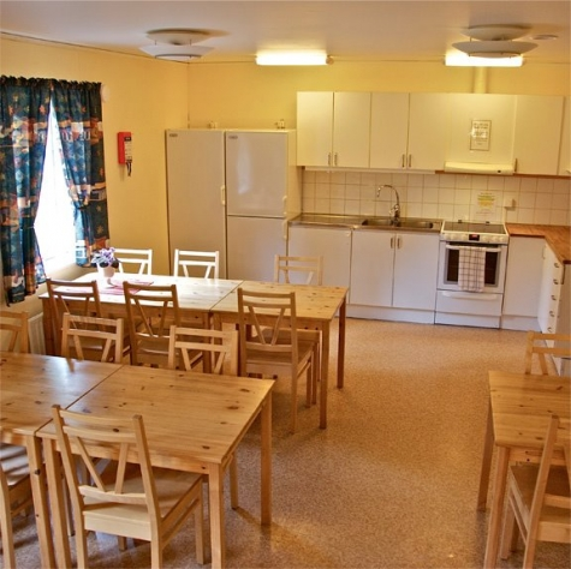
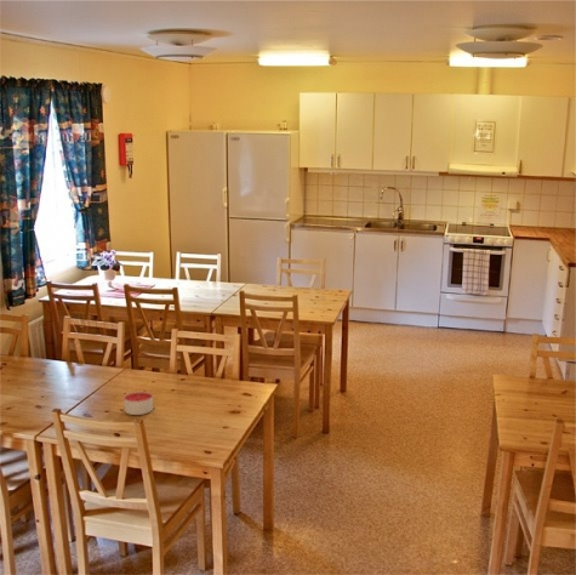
+ candle (138, 402)
